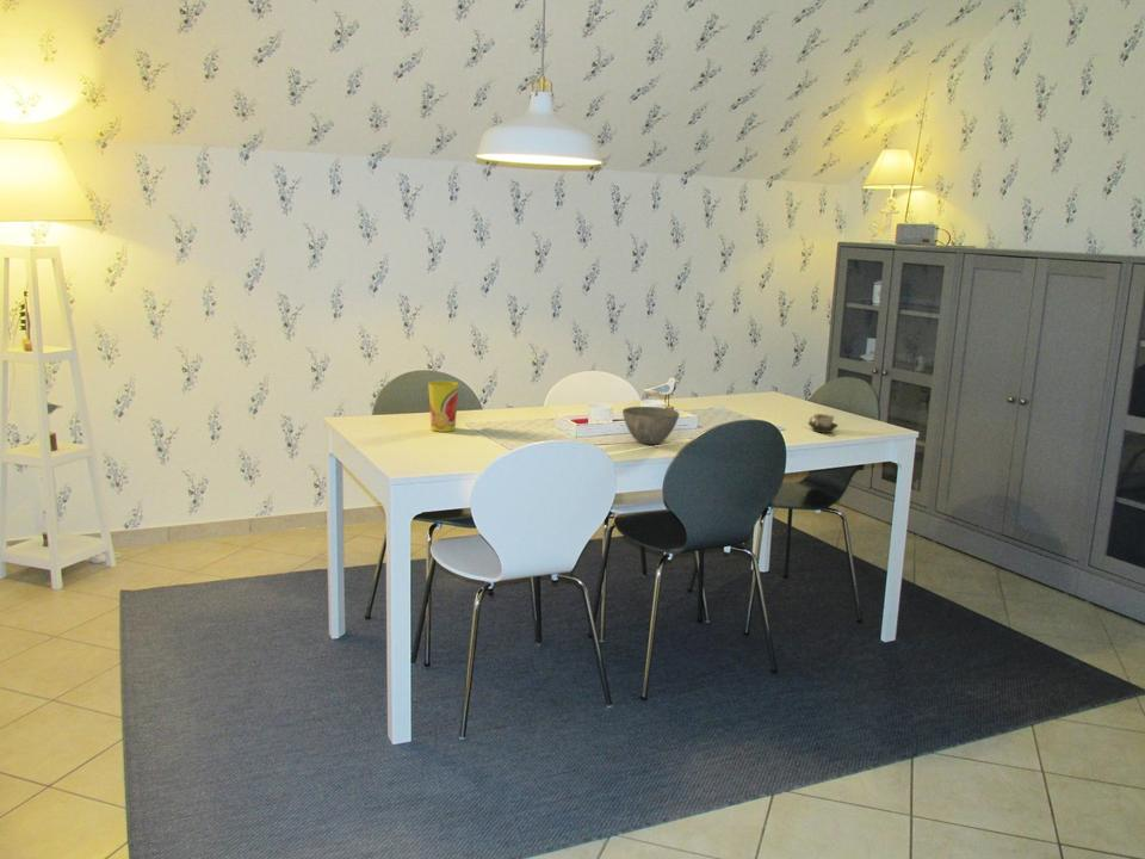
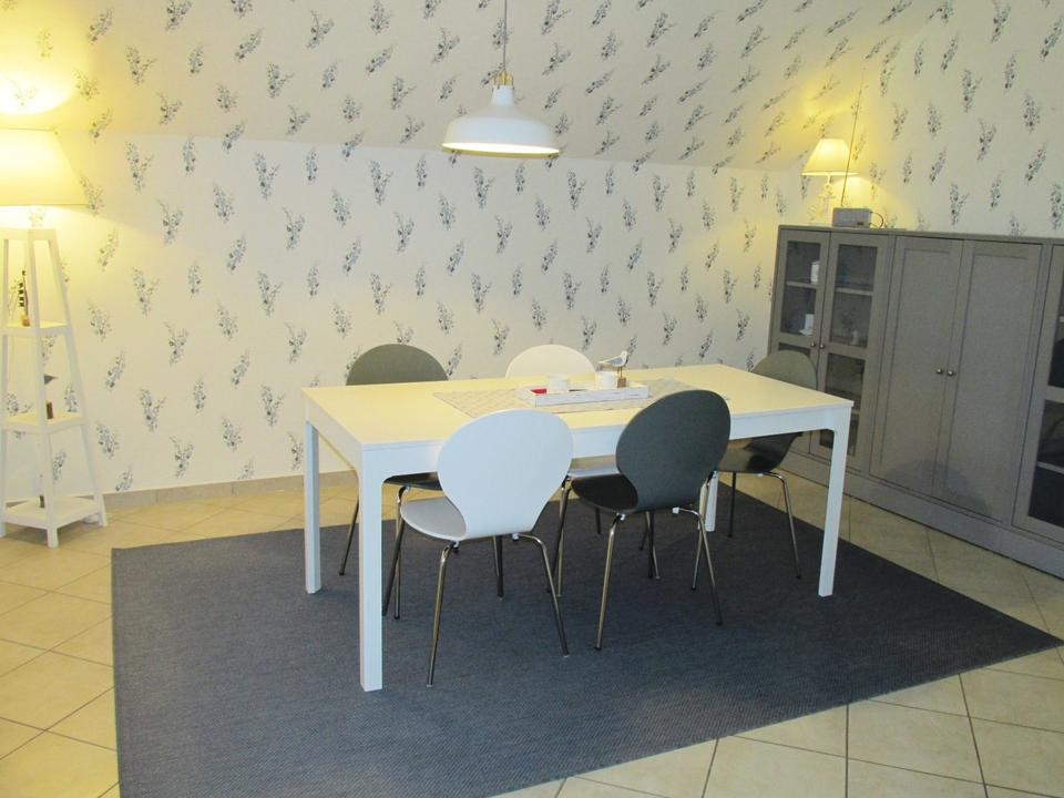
- cup (442, 406)
- bowl (650, 427)
- cup (823, 422)
